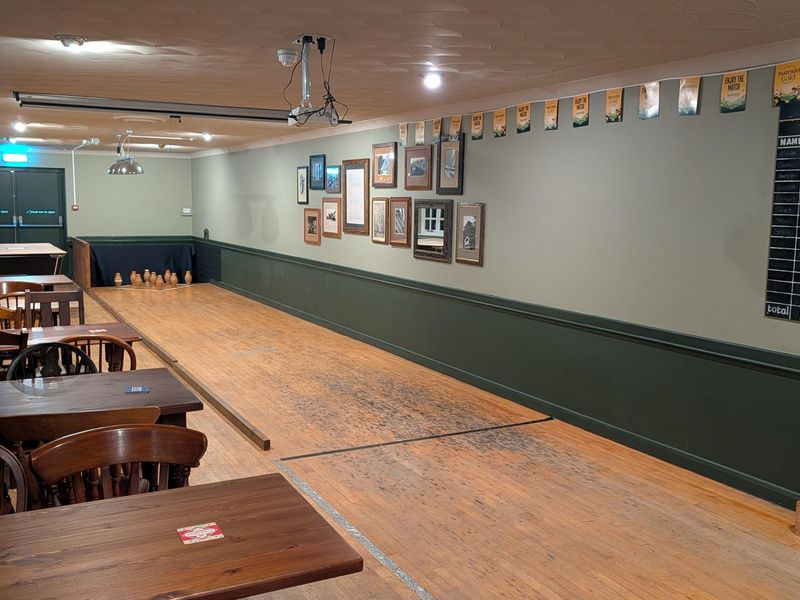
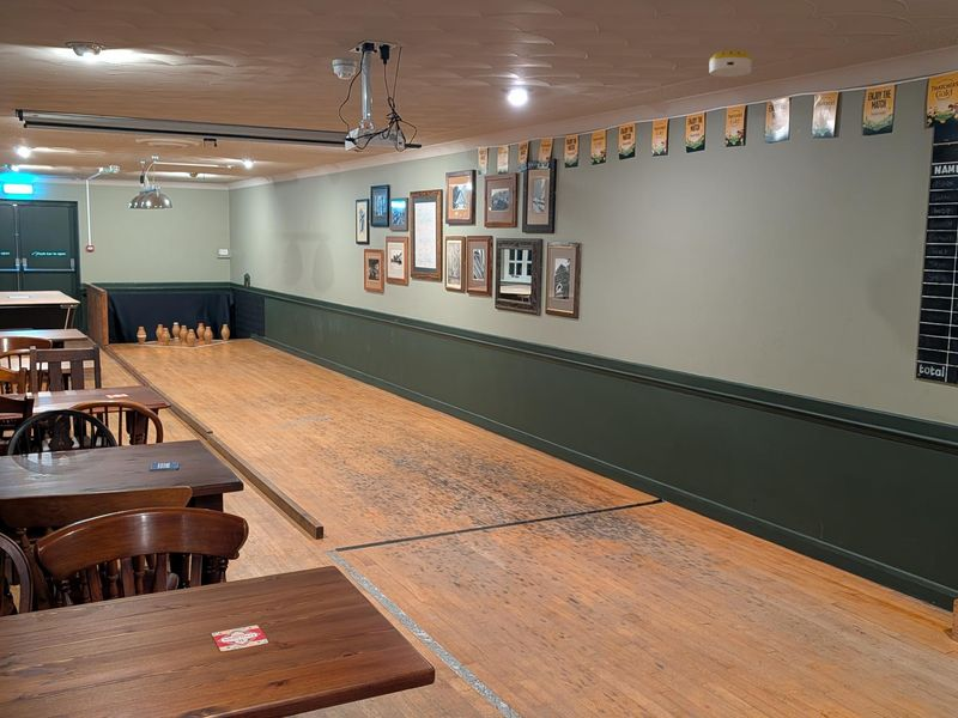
+ smoke detector (729, 63)
